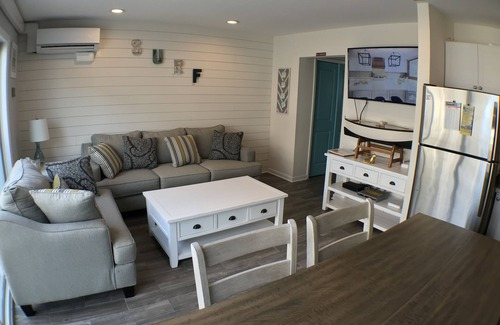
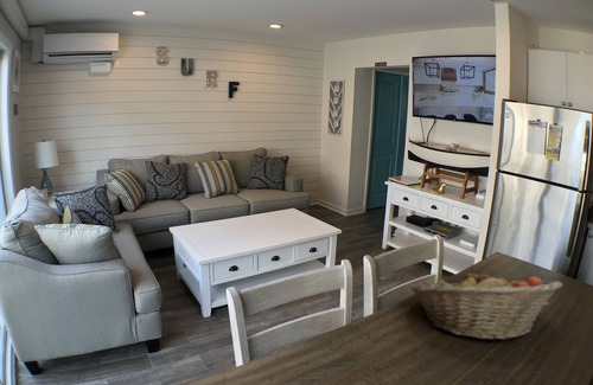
+ fruit basket (483, 296)
